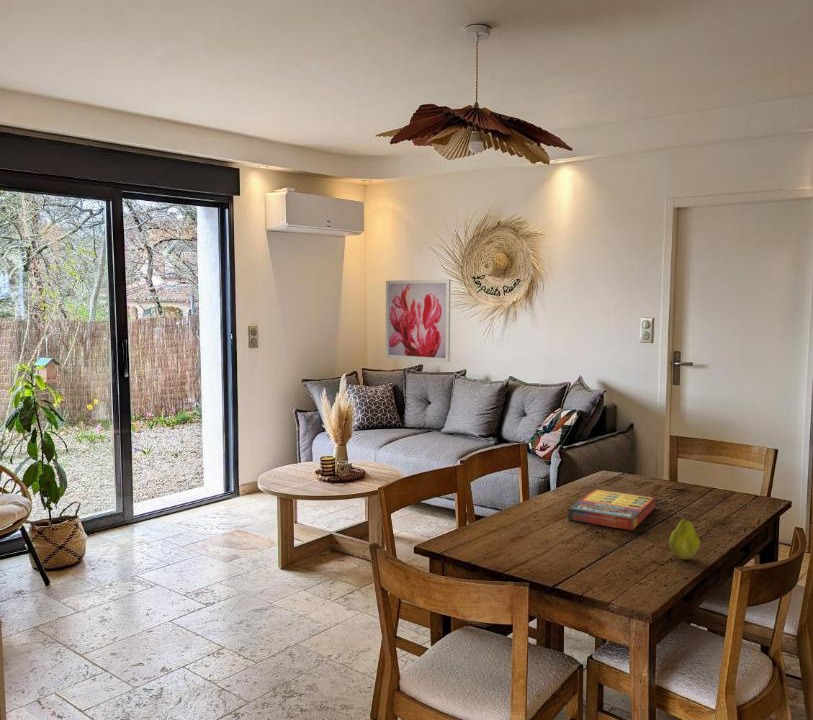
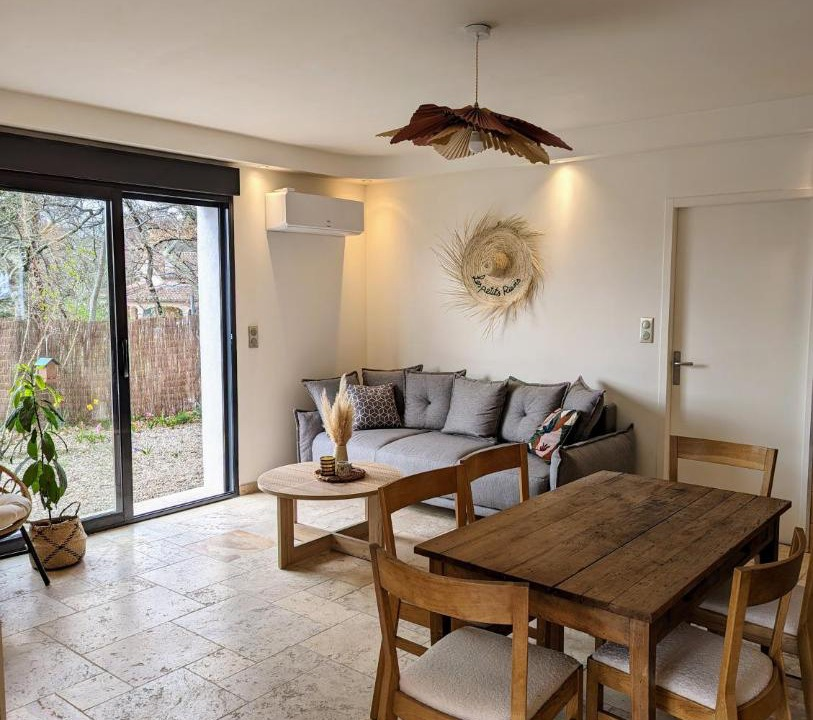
- fruit (685, 538)
- game compilation box (612, 508)
- wall art (416, 320)
